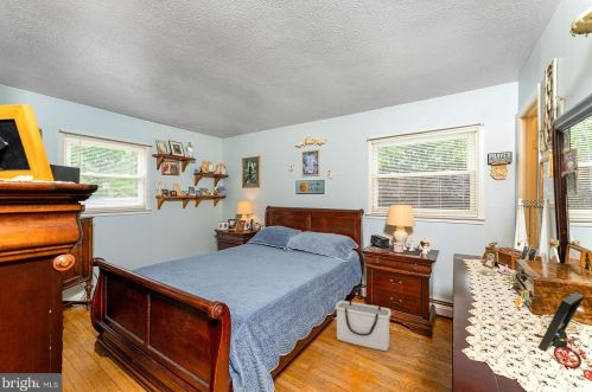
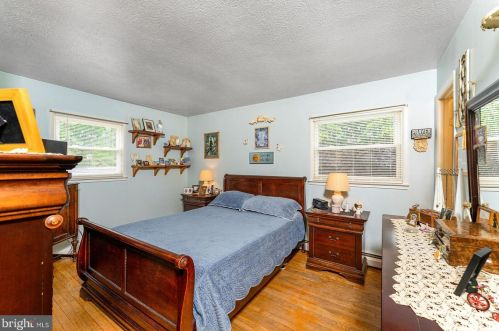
- storage bin (362, 324)
